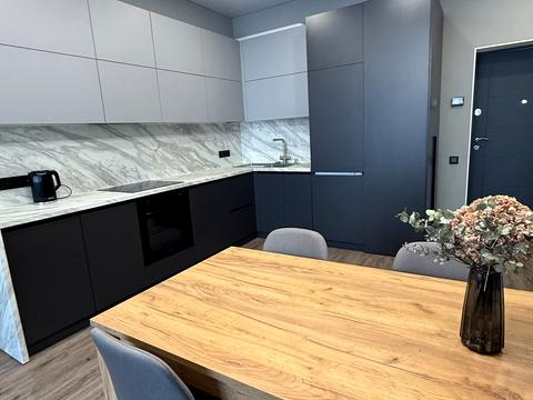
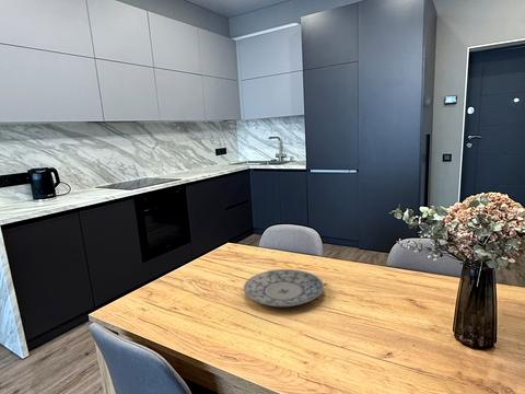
+ plate (283, 289)
